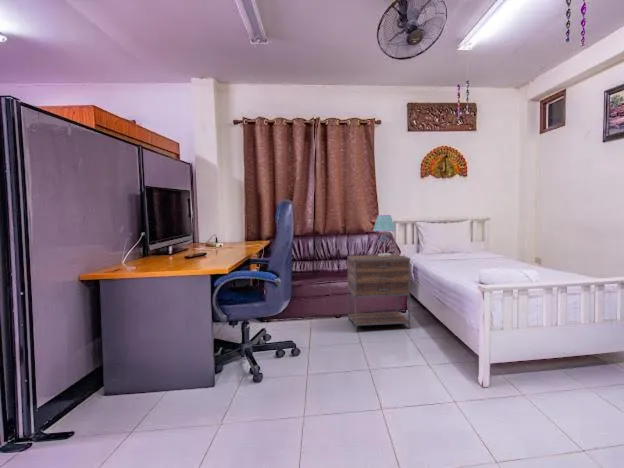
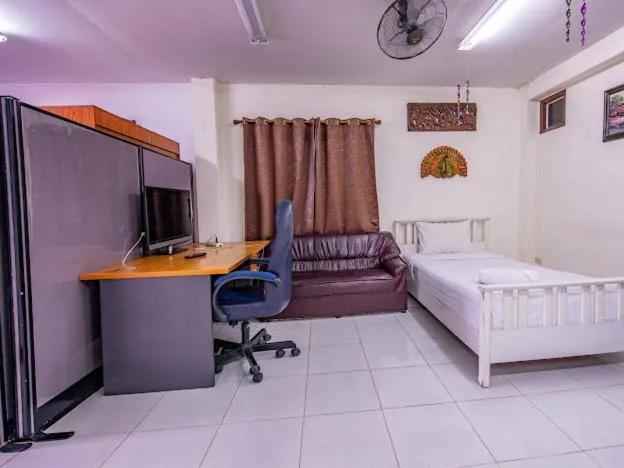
- nightstand (377, 291)
- table lamp (384, 235)
